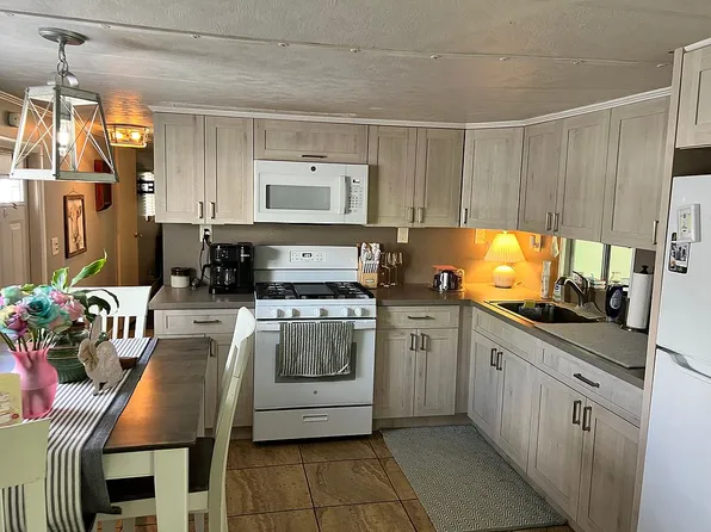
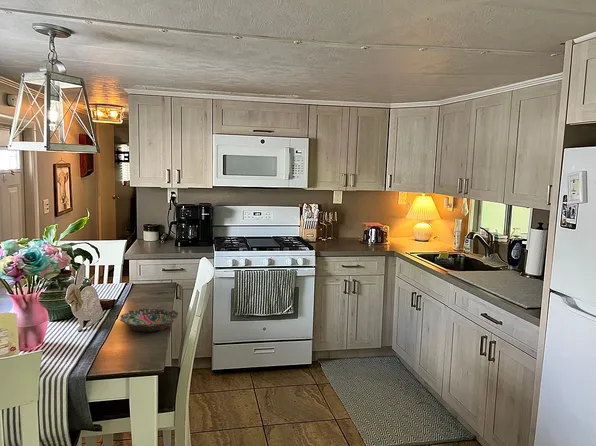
+ bowl (149, 320)
